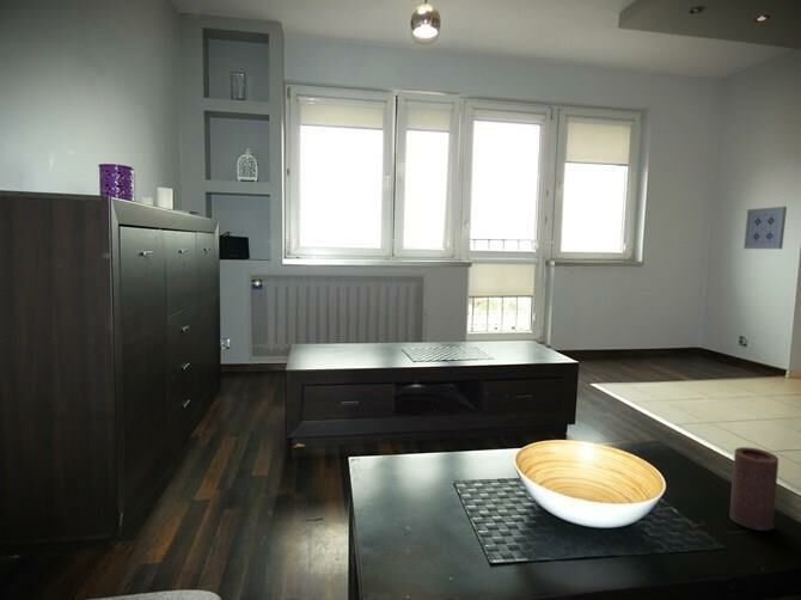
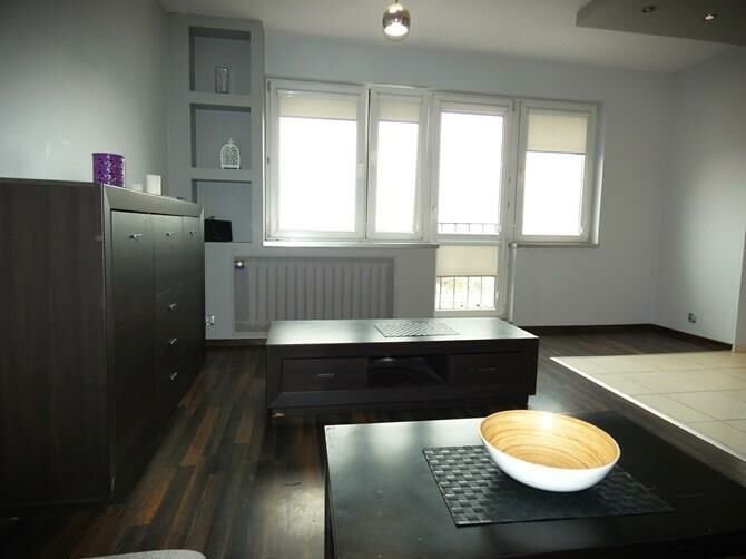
- wall art (764, 228)
- candle (753, 488)
